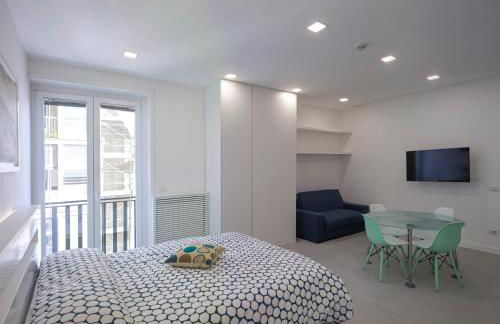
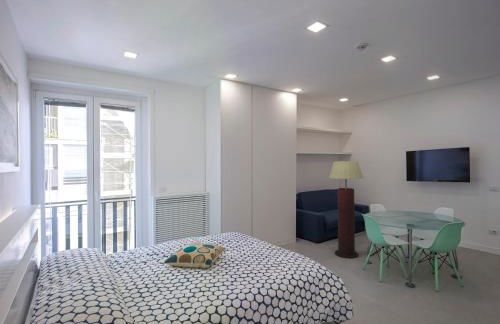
+ floor lamp (346, 207)
